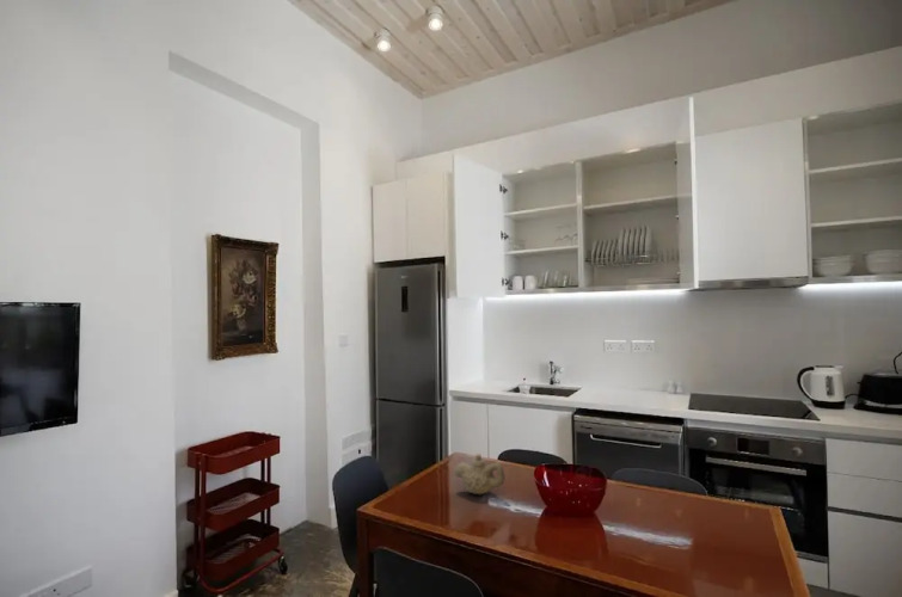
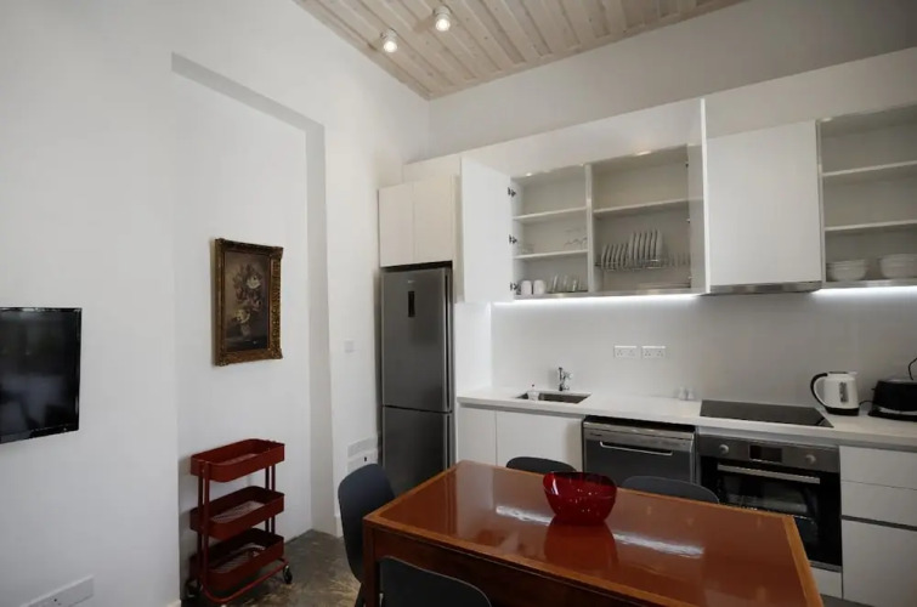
- teapot (479, 473)
